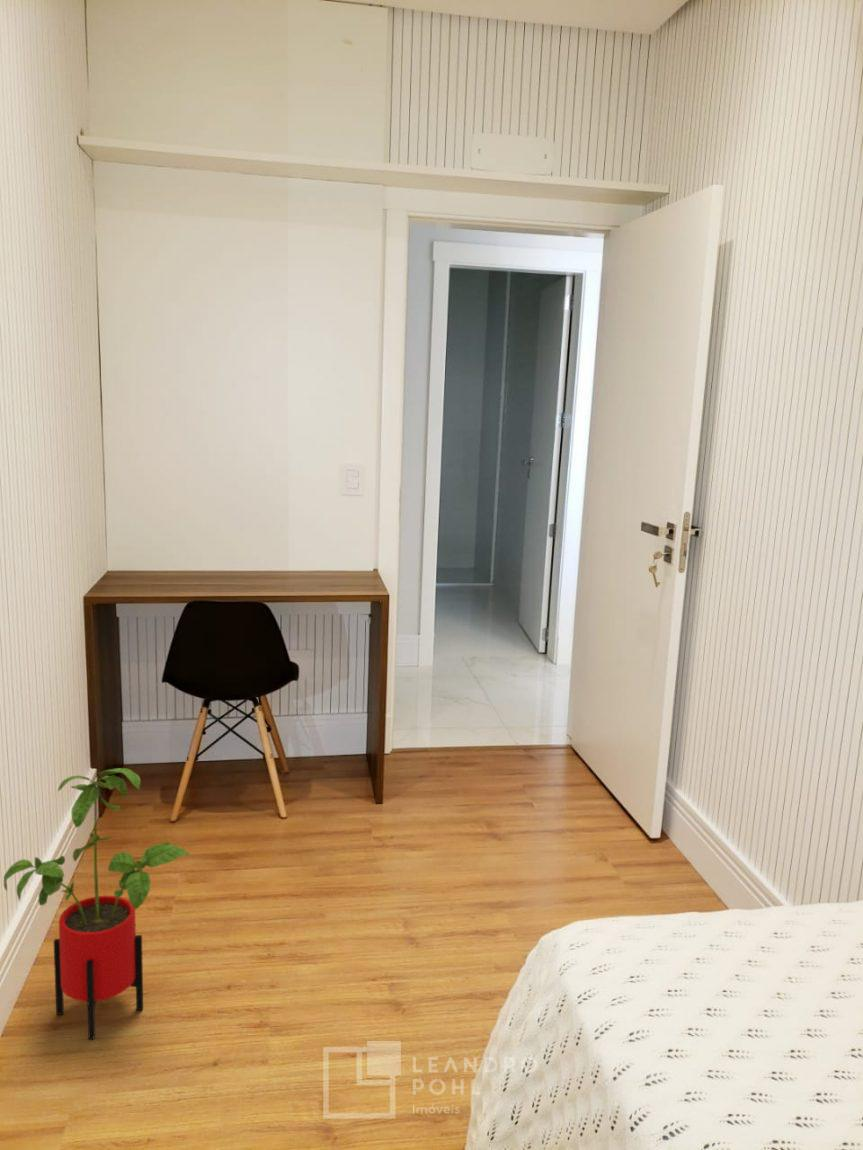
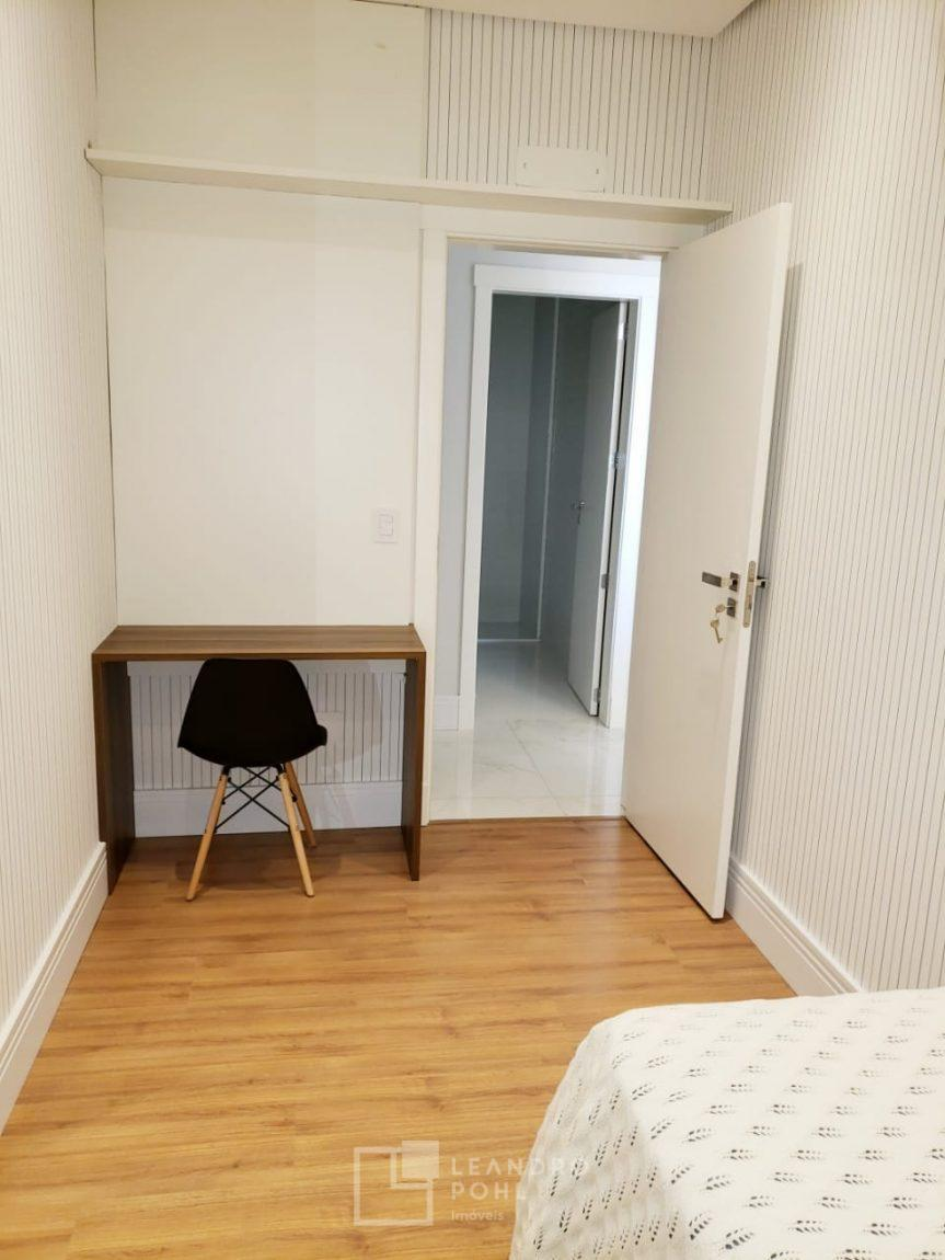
- house plant (104, 896)
